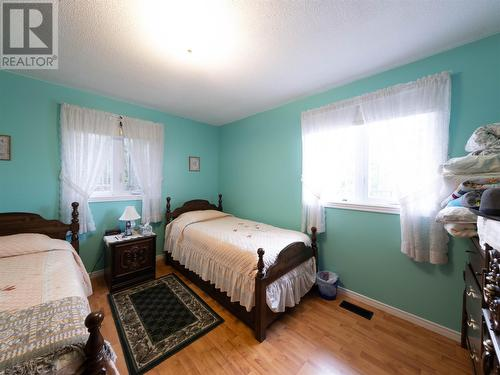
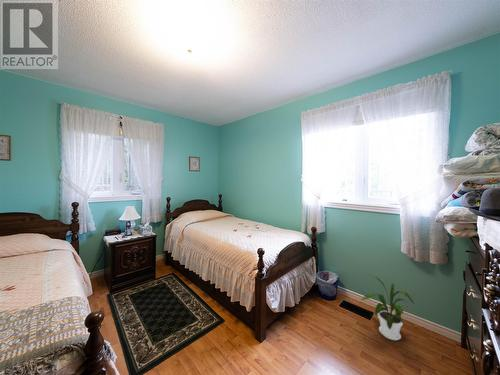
+ house plant (387, 307)
